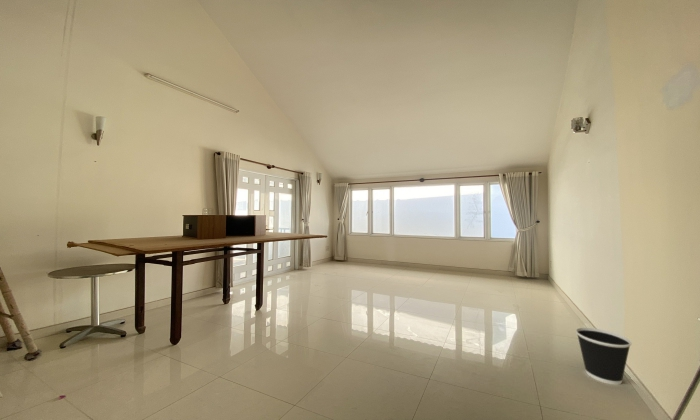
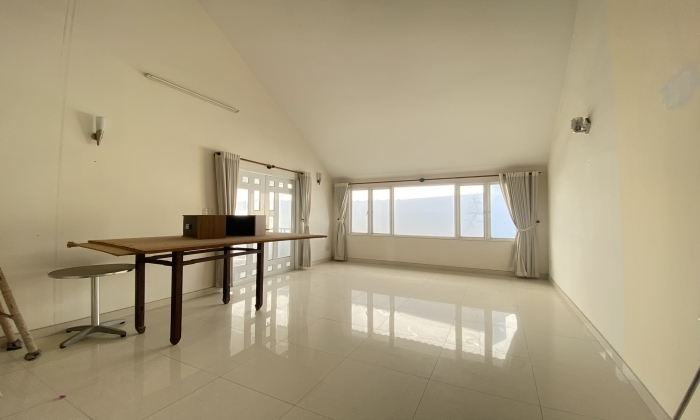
- wastebasket (602, 356)
